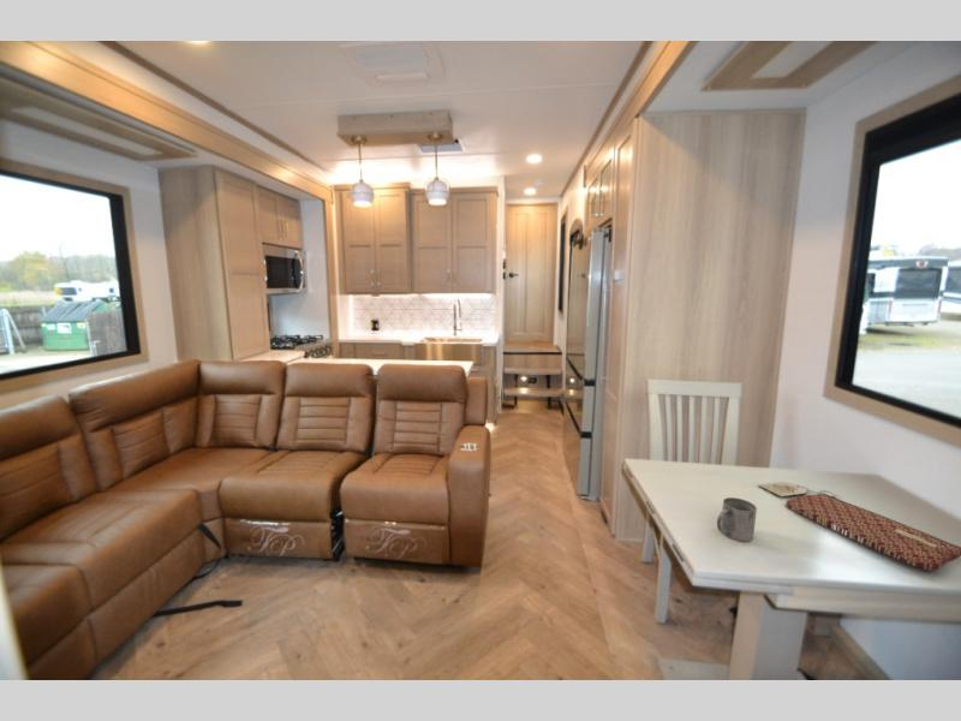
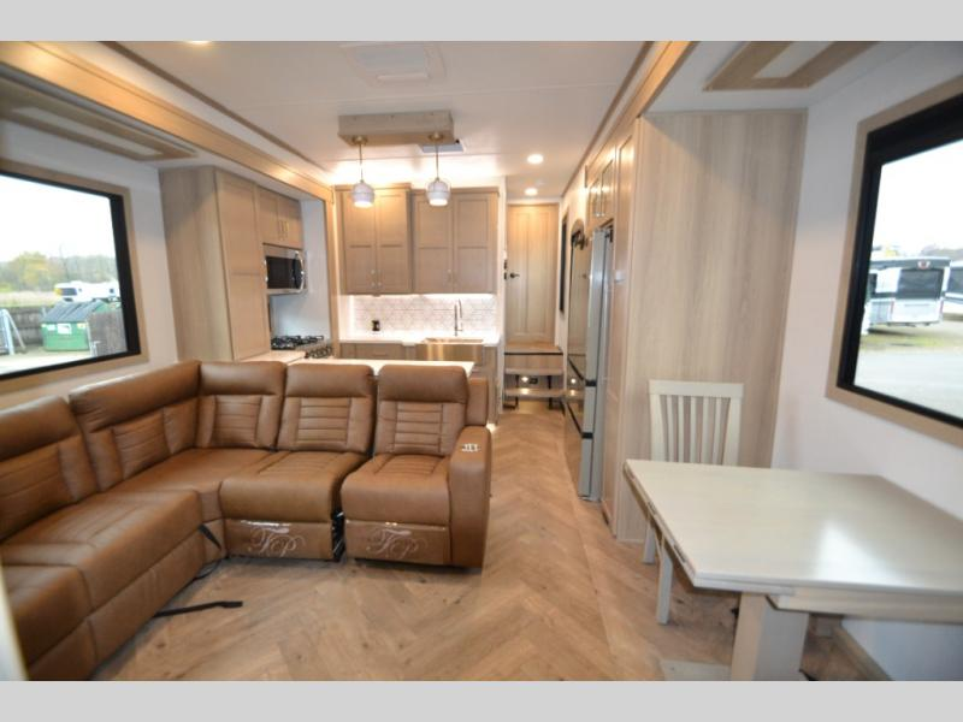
- placemat (847, 514)
- mug (733, 519)
